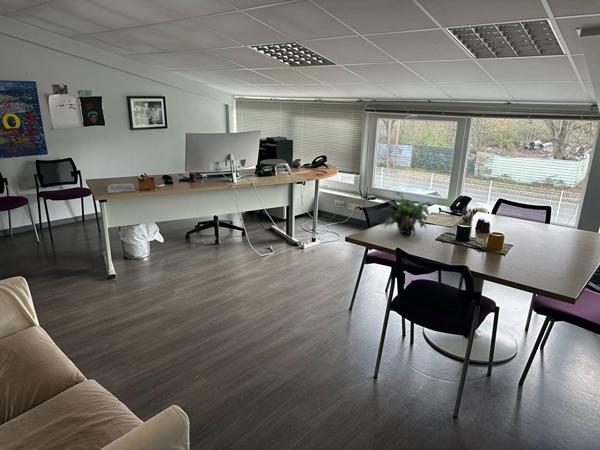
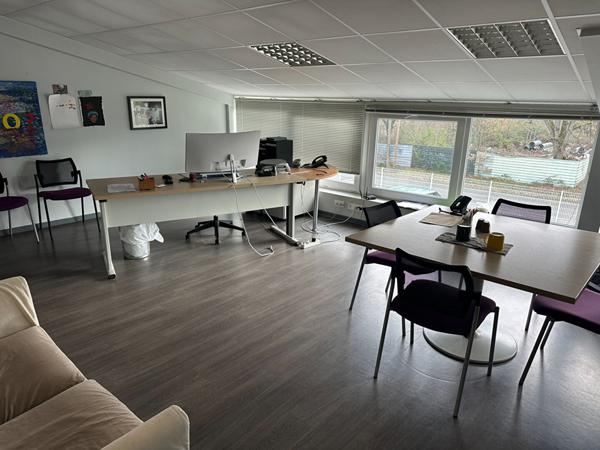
- potted plant (406, 213)
